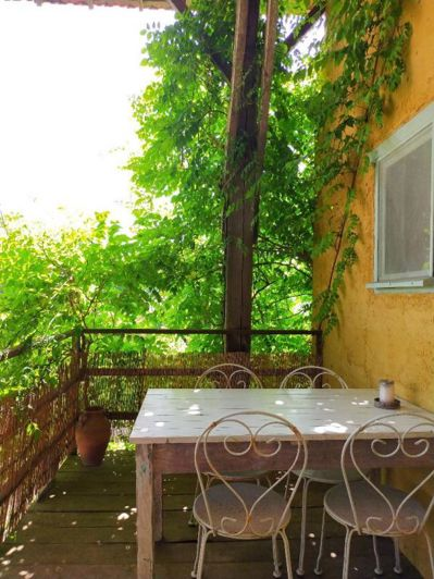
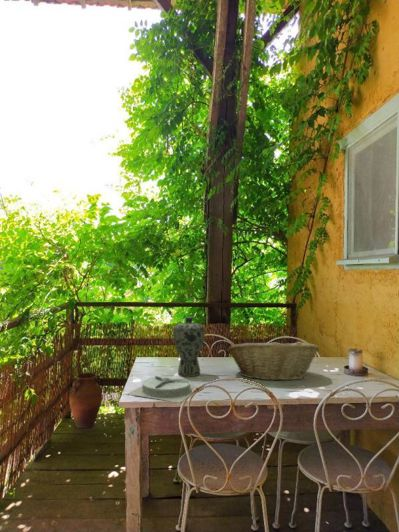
+ plate (166, 384)
+ vase (188, 345)
+ fruit basket (272, 356)
